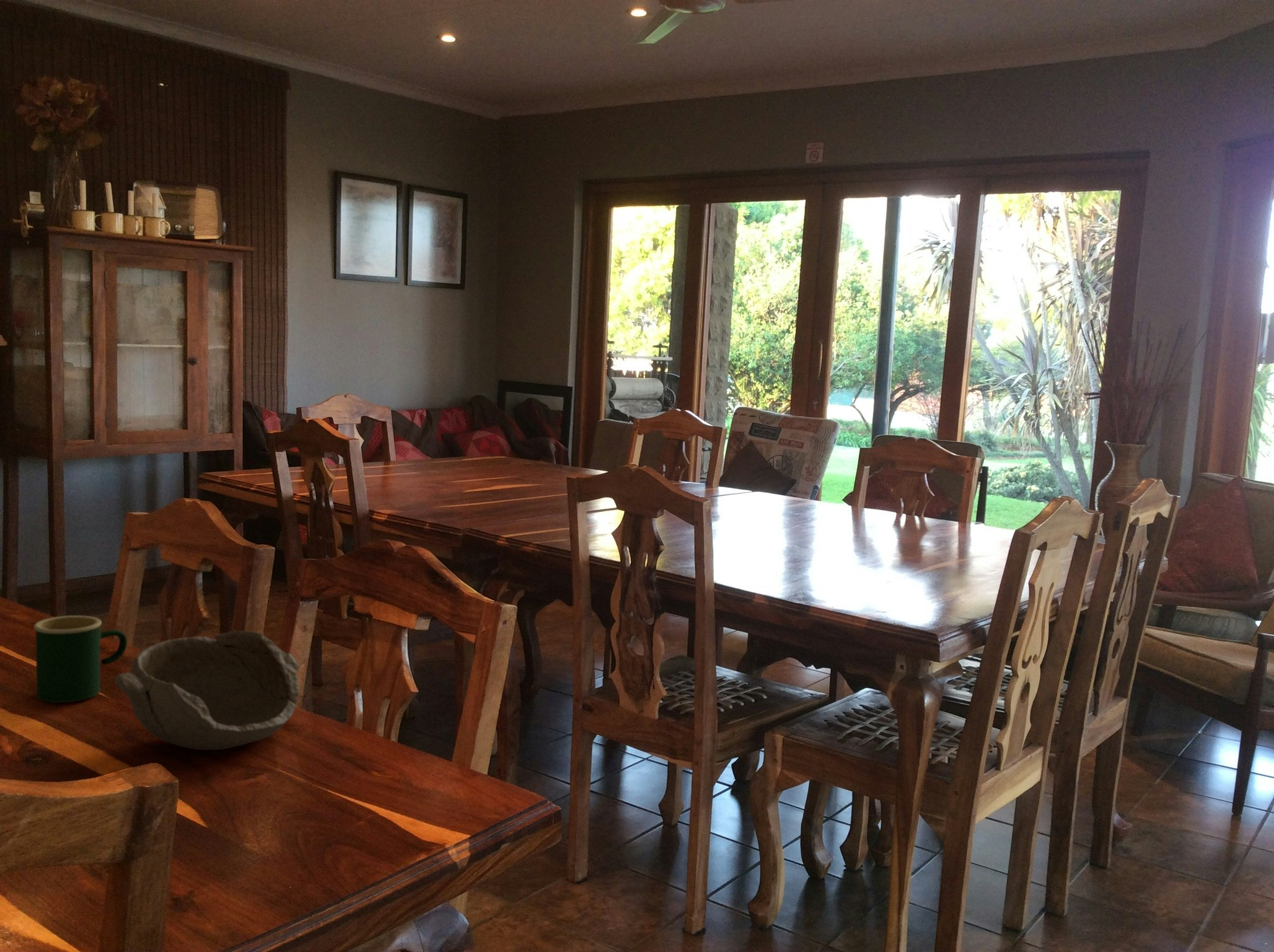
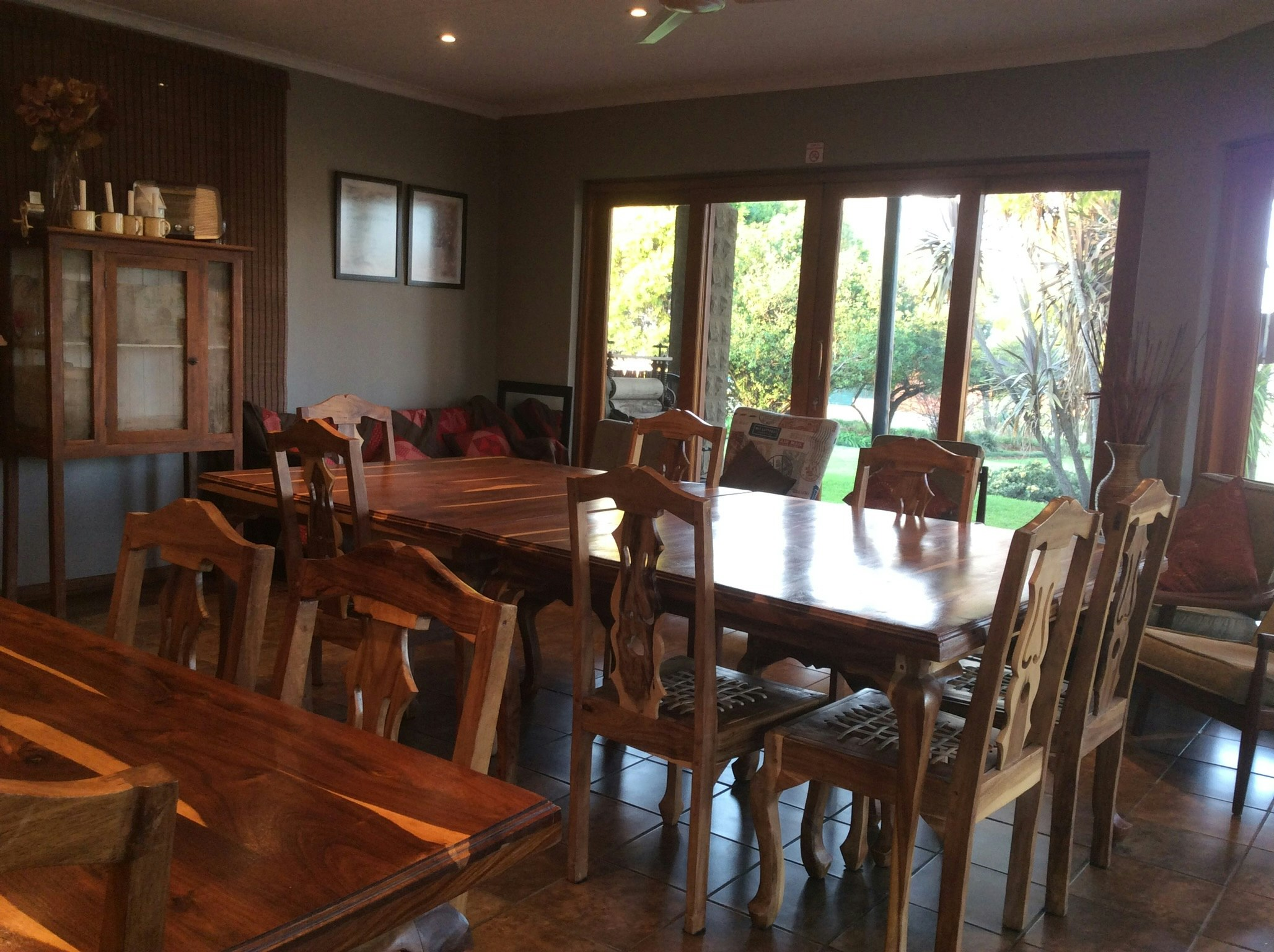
- bowl (215, 692)
- mug (82, 655)
